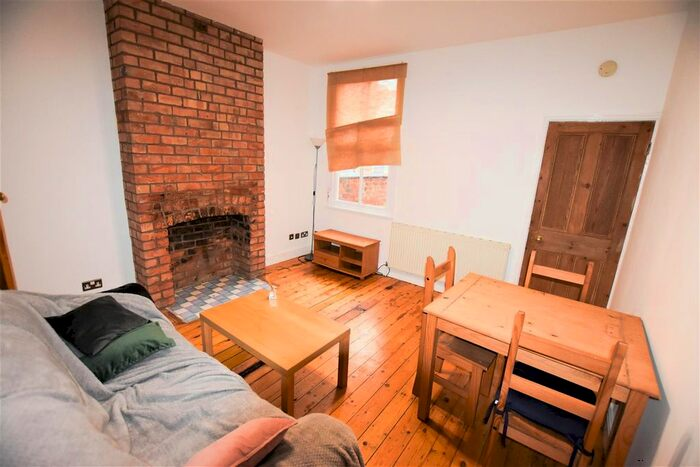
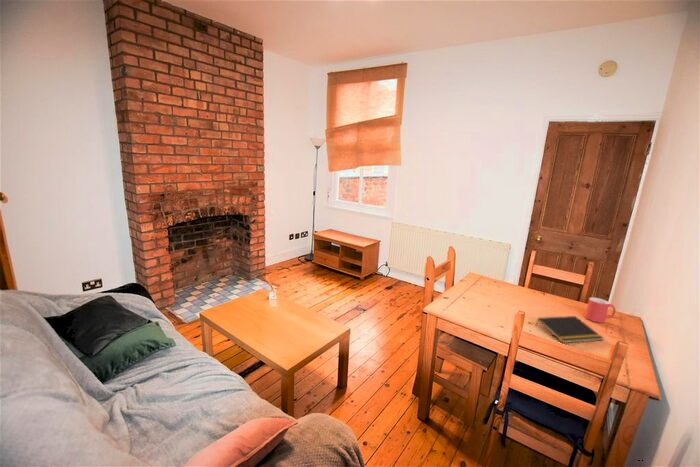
+ notepad (569, 328)
+ mug (600, 310)
